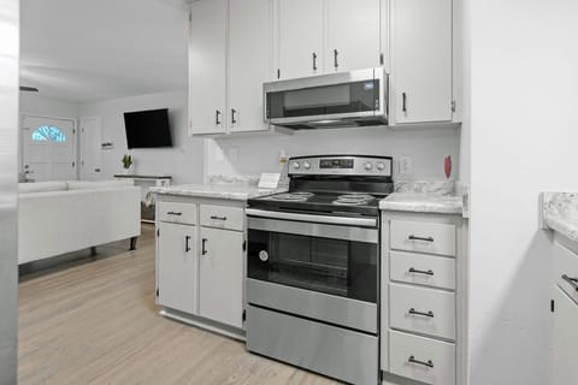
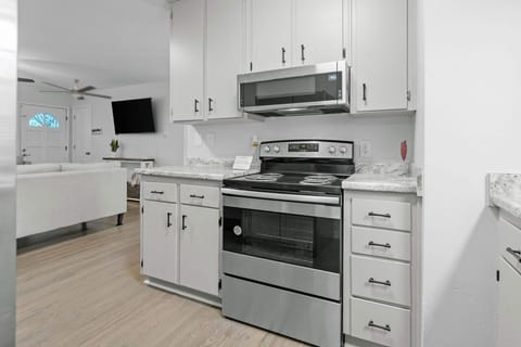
+ electric fan (76, 88)
